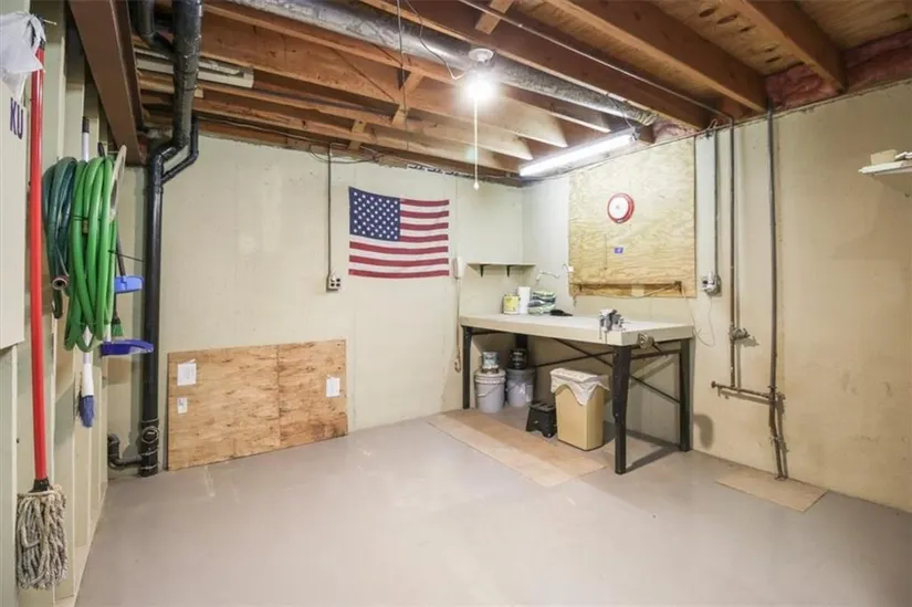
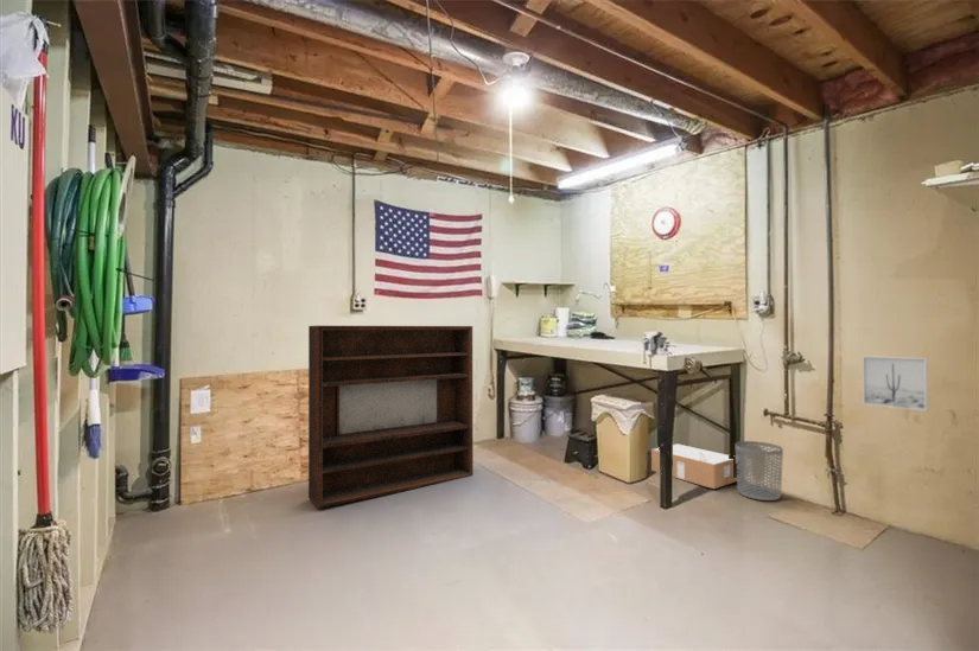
+ waste bin (758, 471)
+ wall art (894, 382)
+ cardboard box (693, 460)
+ bookshelf (395, 406)
